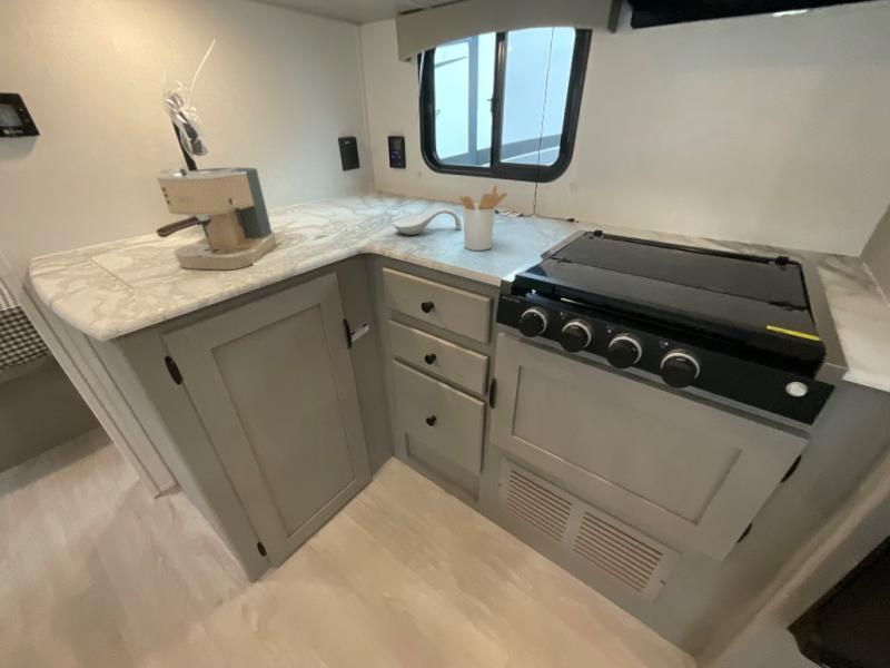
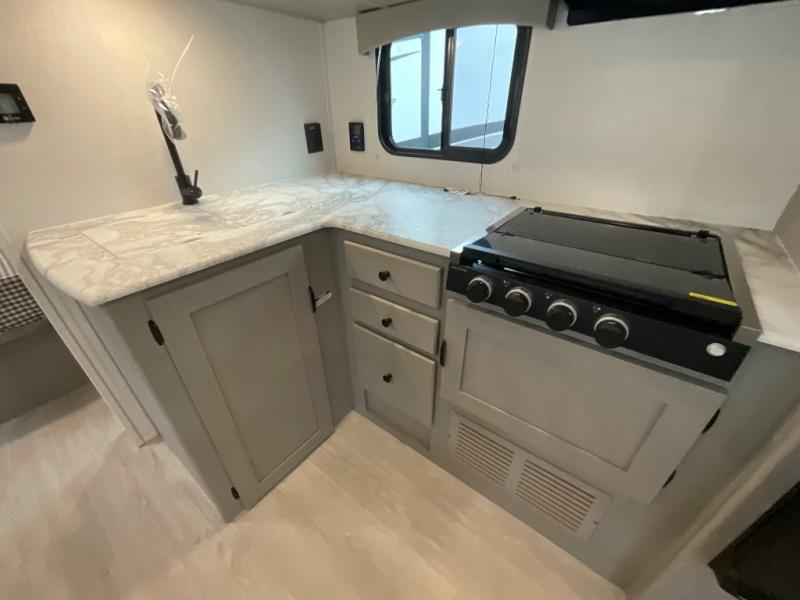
- spoon rest (427, 220)
- utensil holder (483, 218)
- coffee maker (211, 215)
